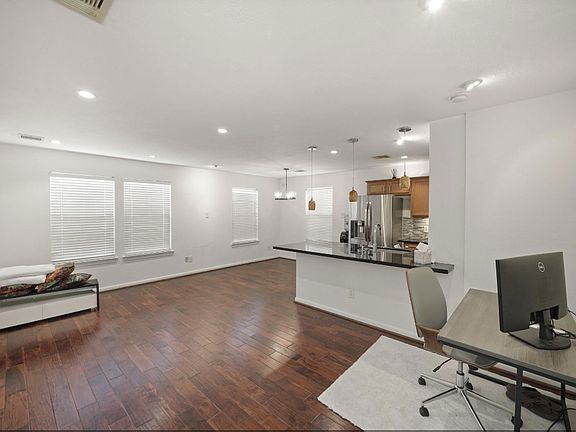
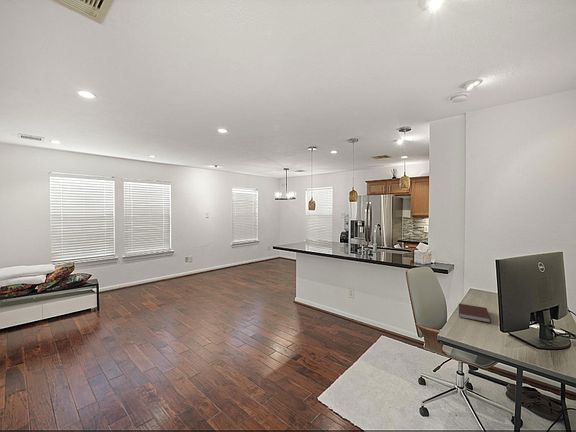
+ notebook (473, 312)
